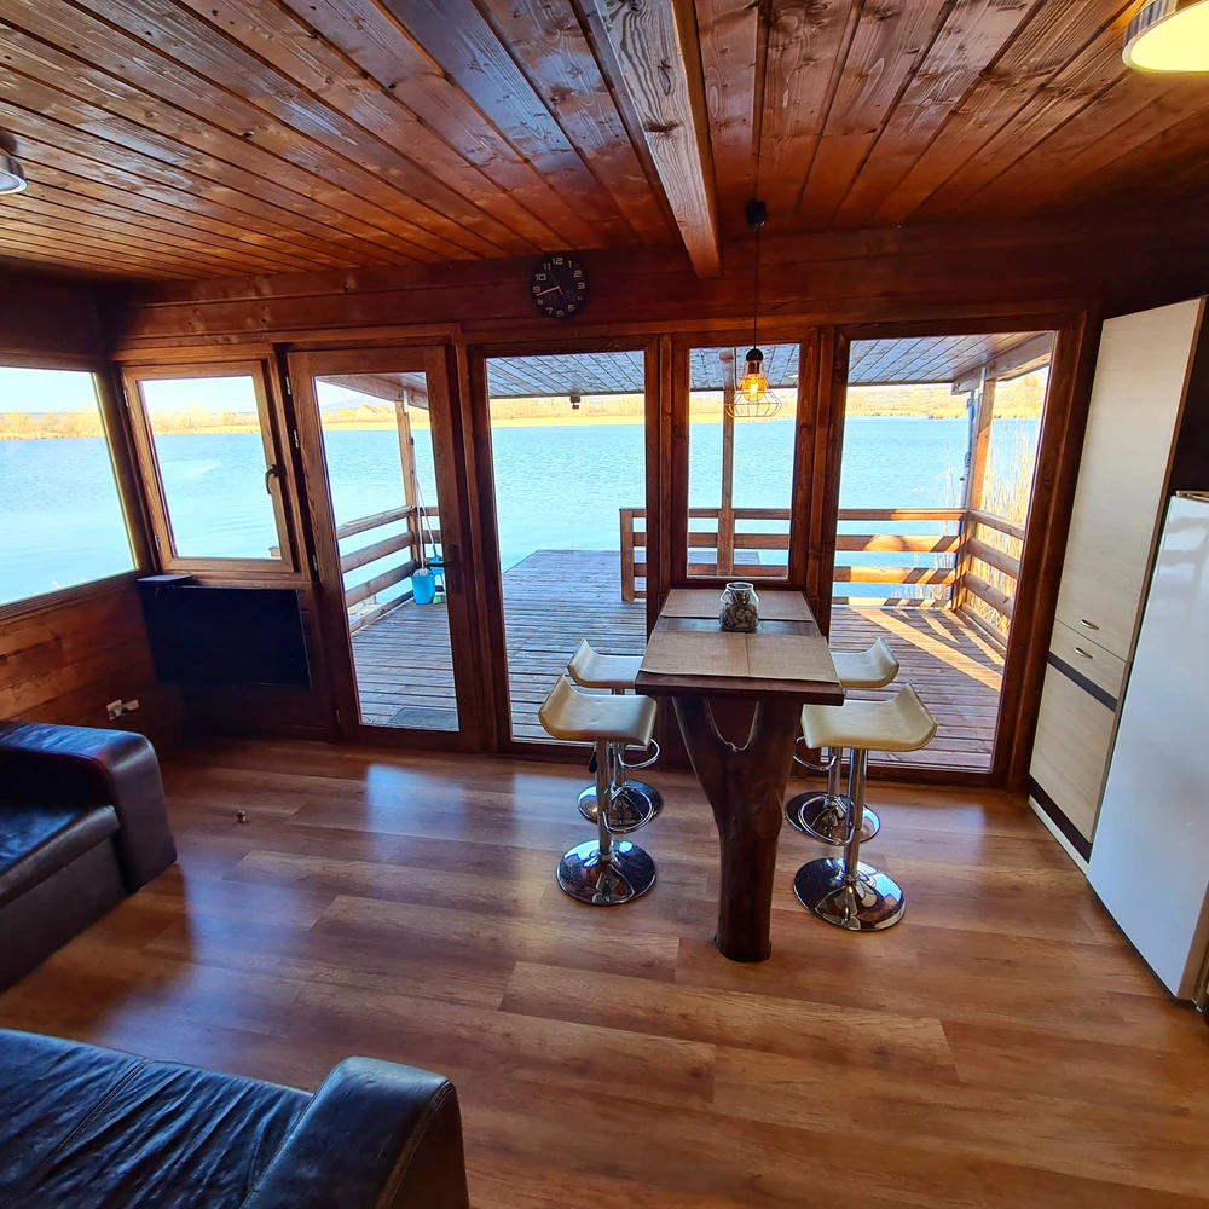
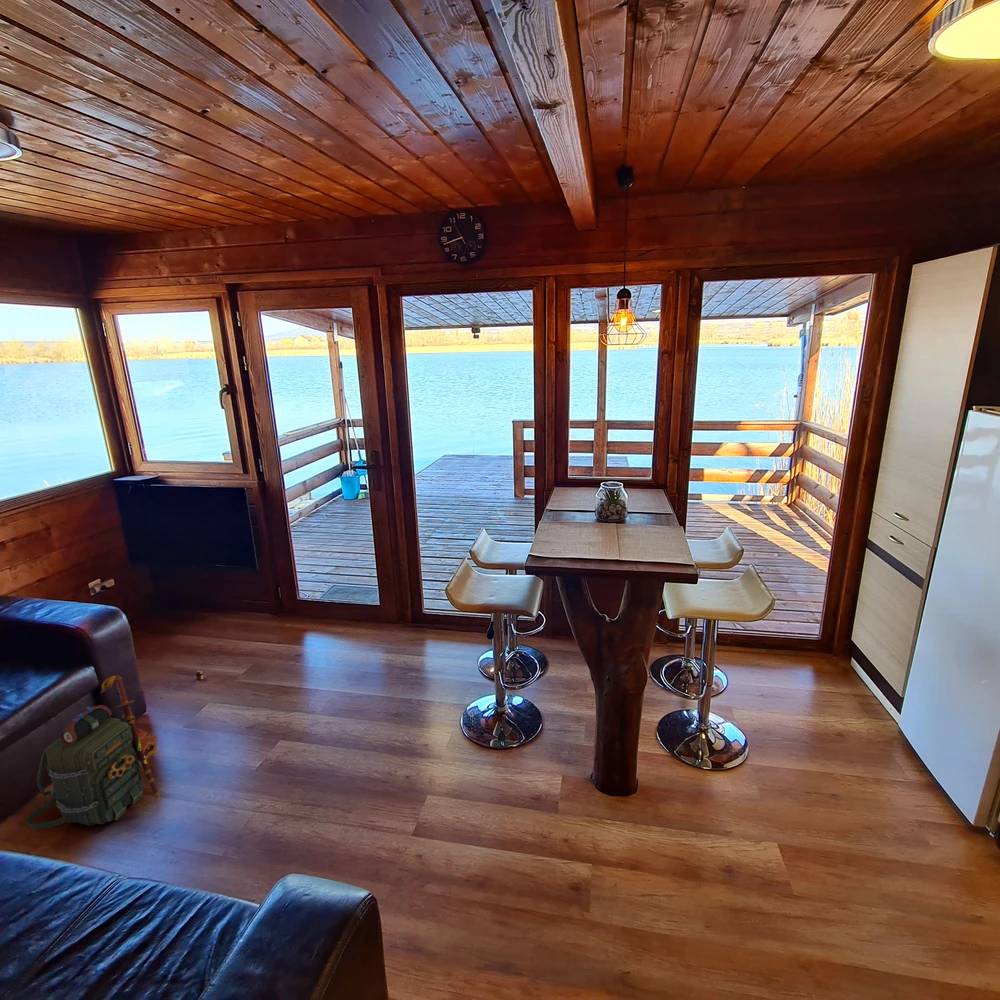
+ backpack (97, 746)
